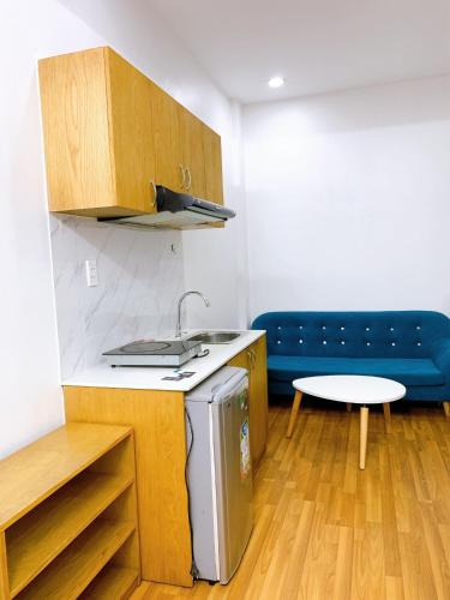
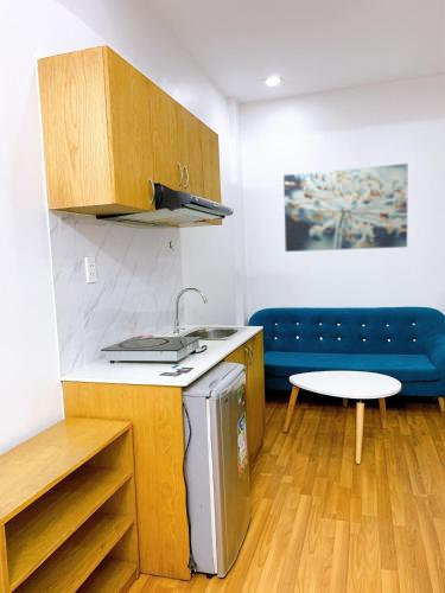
+ wall art (343, 210)
